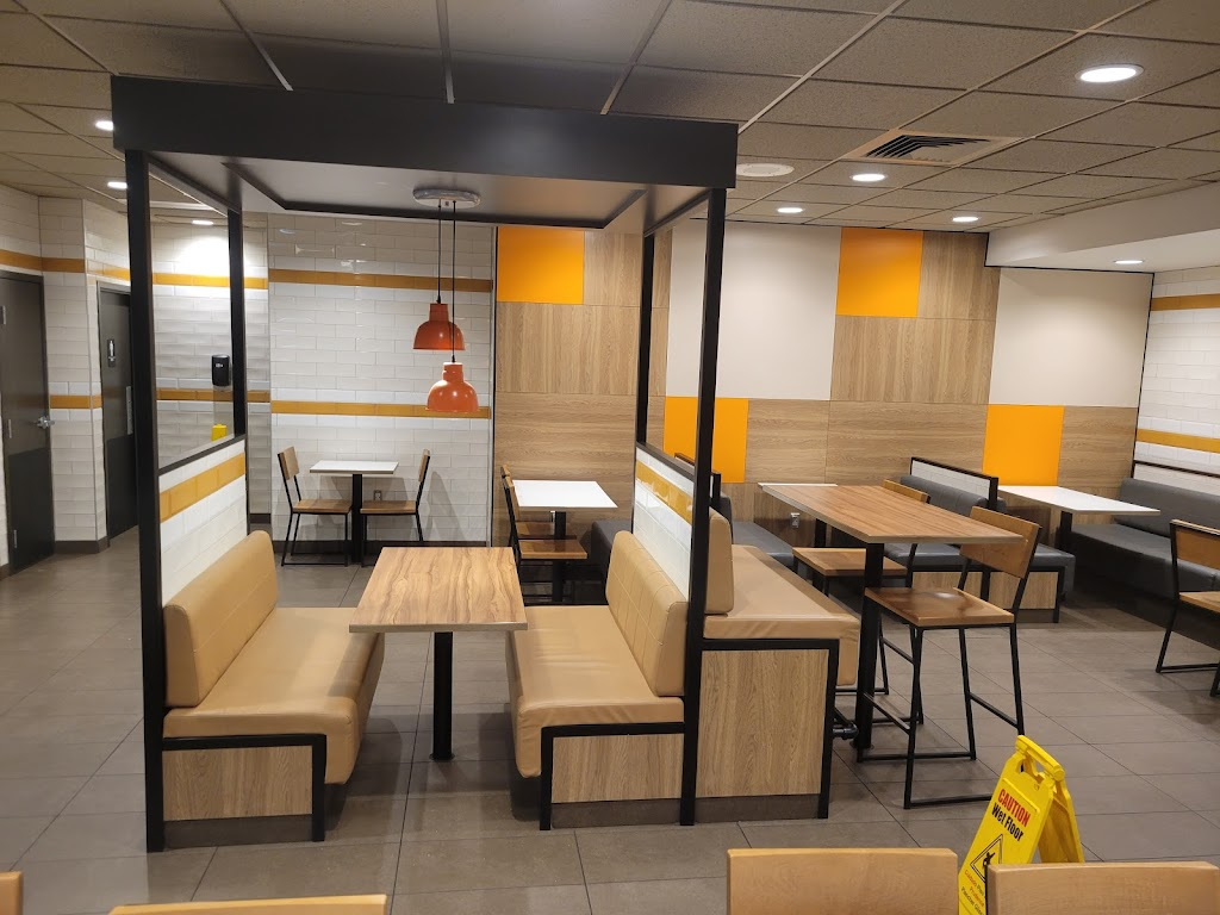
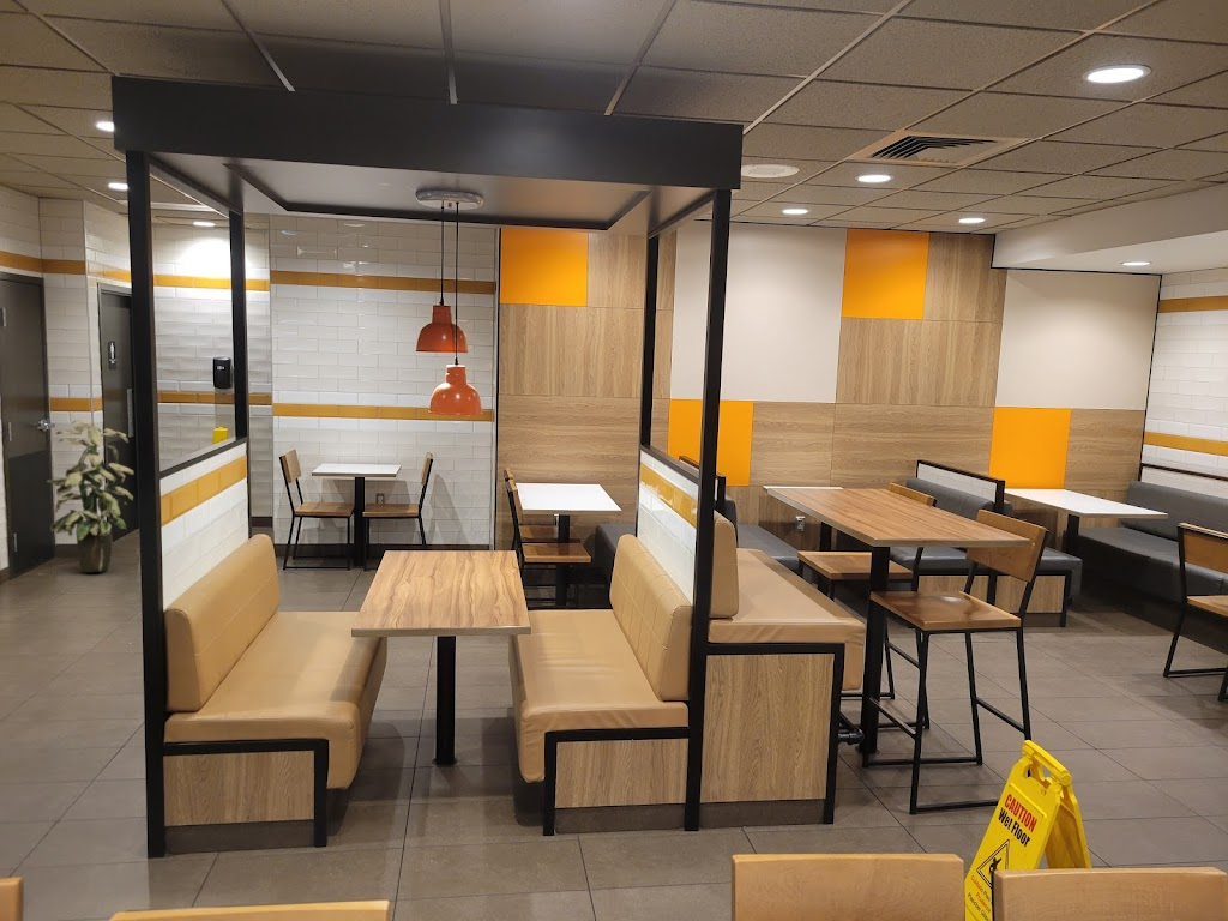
+ indoor plant (90, 495)
